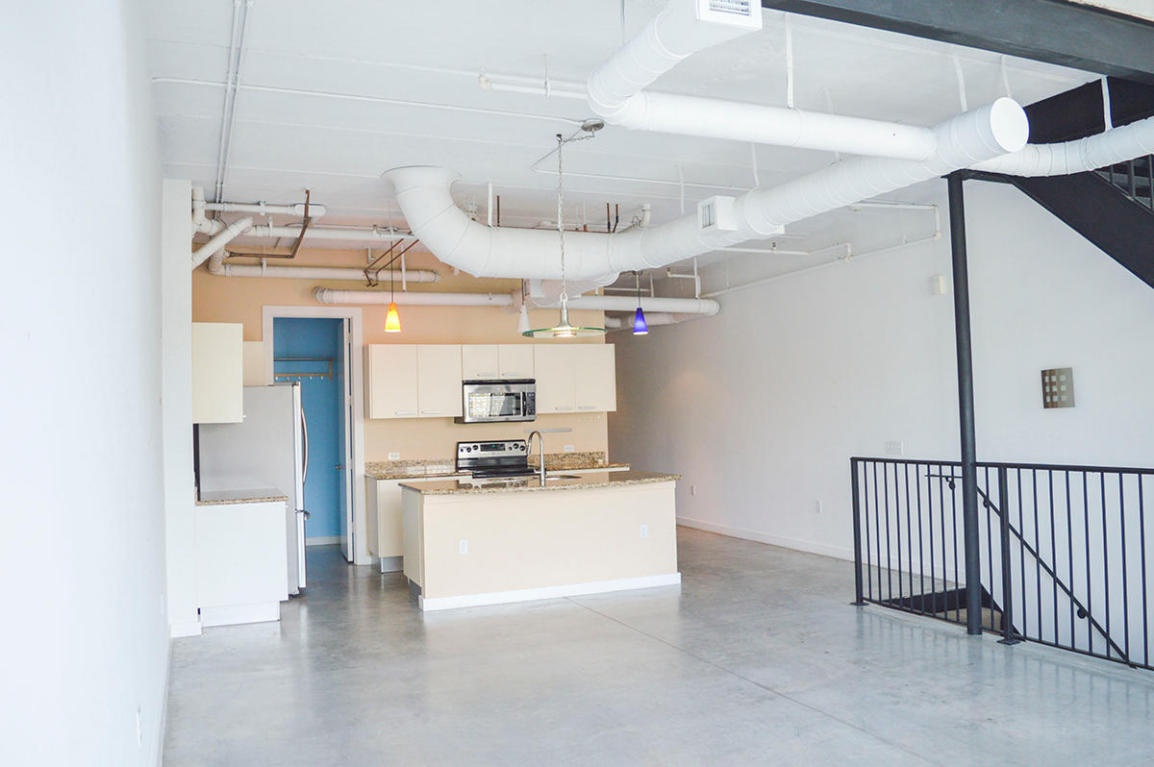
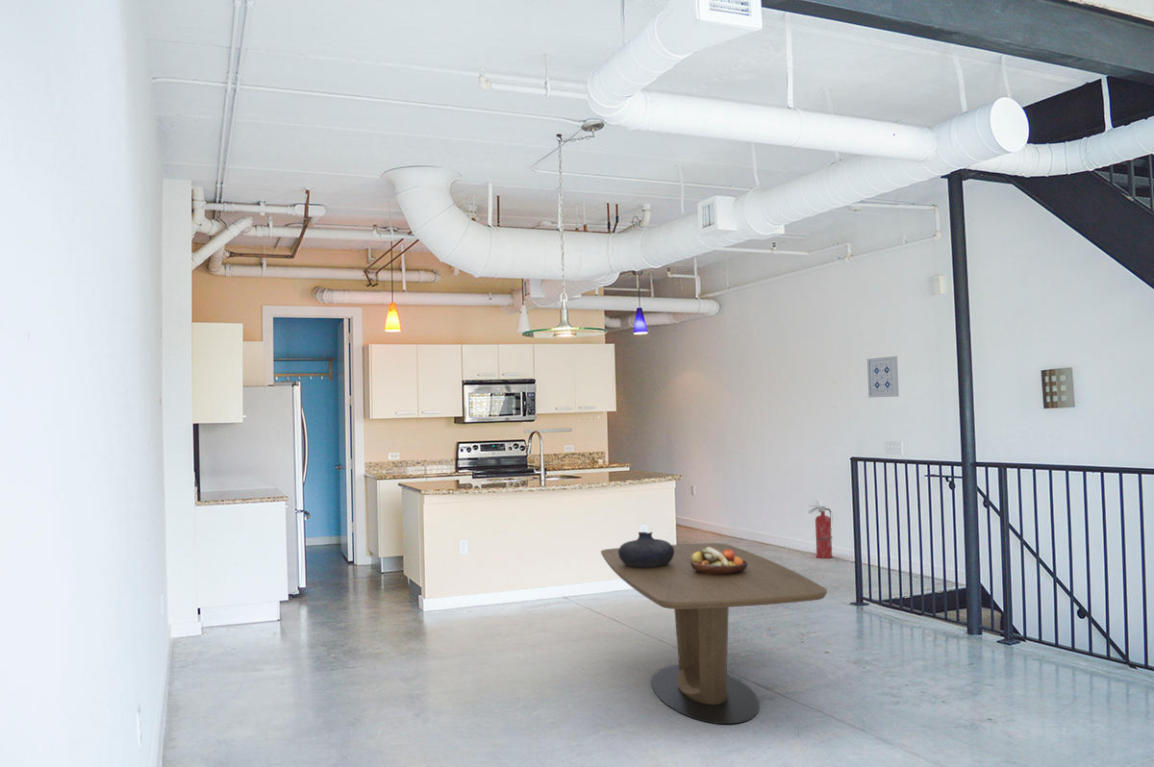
+ wall art (882, 377)
+ dining table (700, 629)
+ fruit bowl (718, 558)
+ fire extinguisher (821, 531)
+ vase (645, 547)
